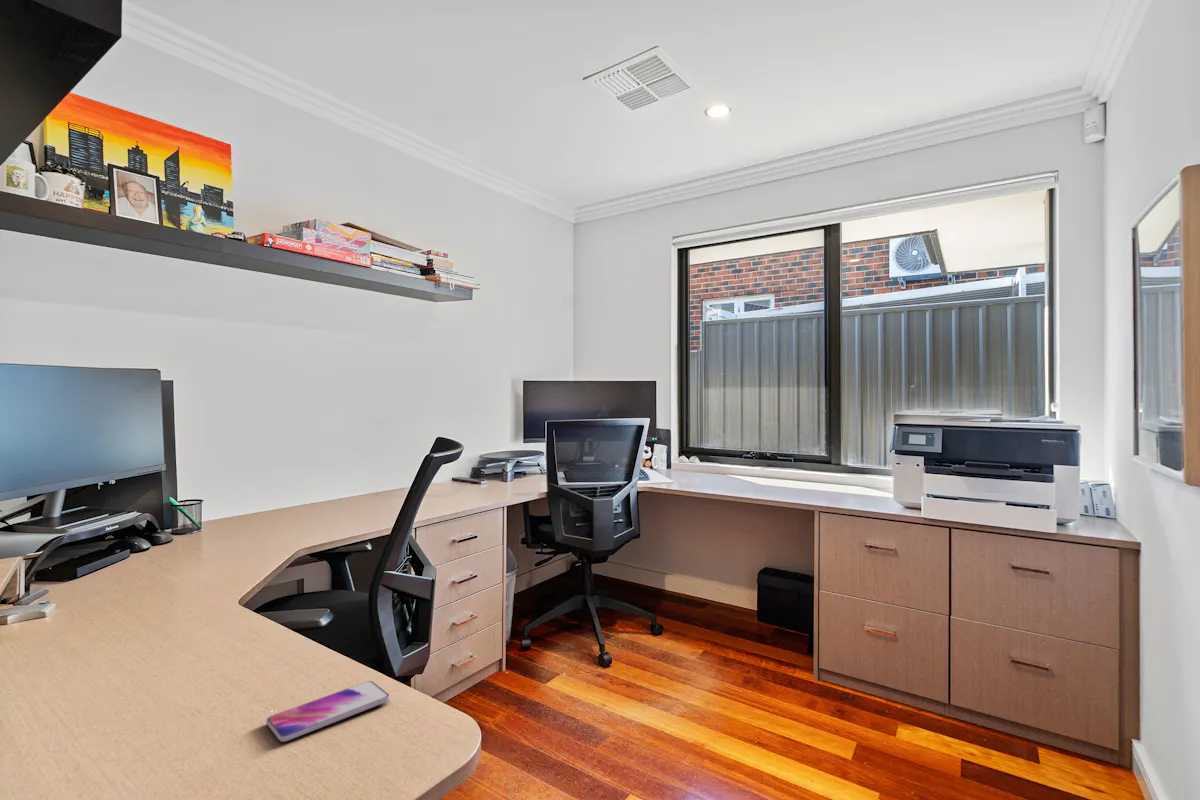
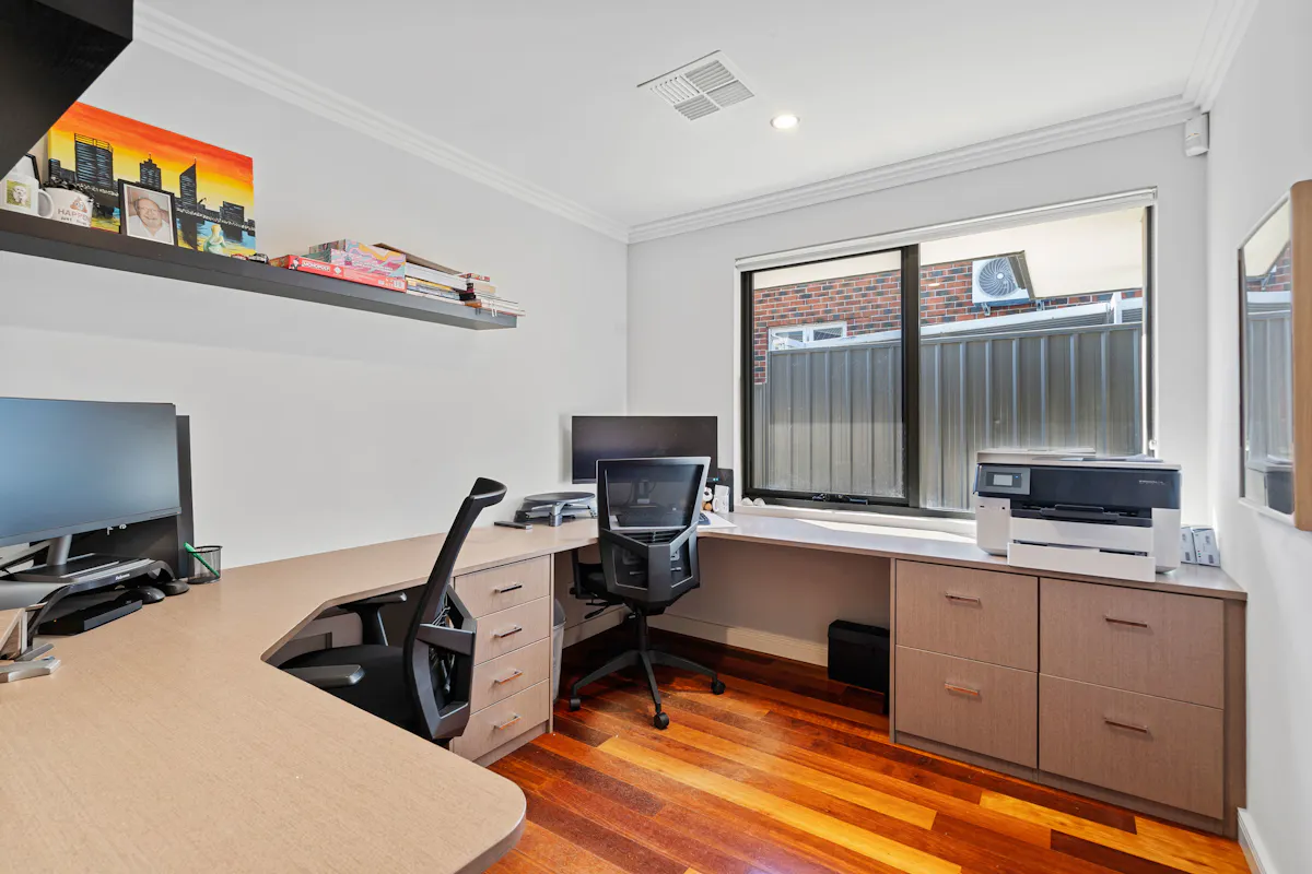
- smartphone (330, 708)
